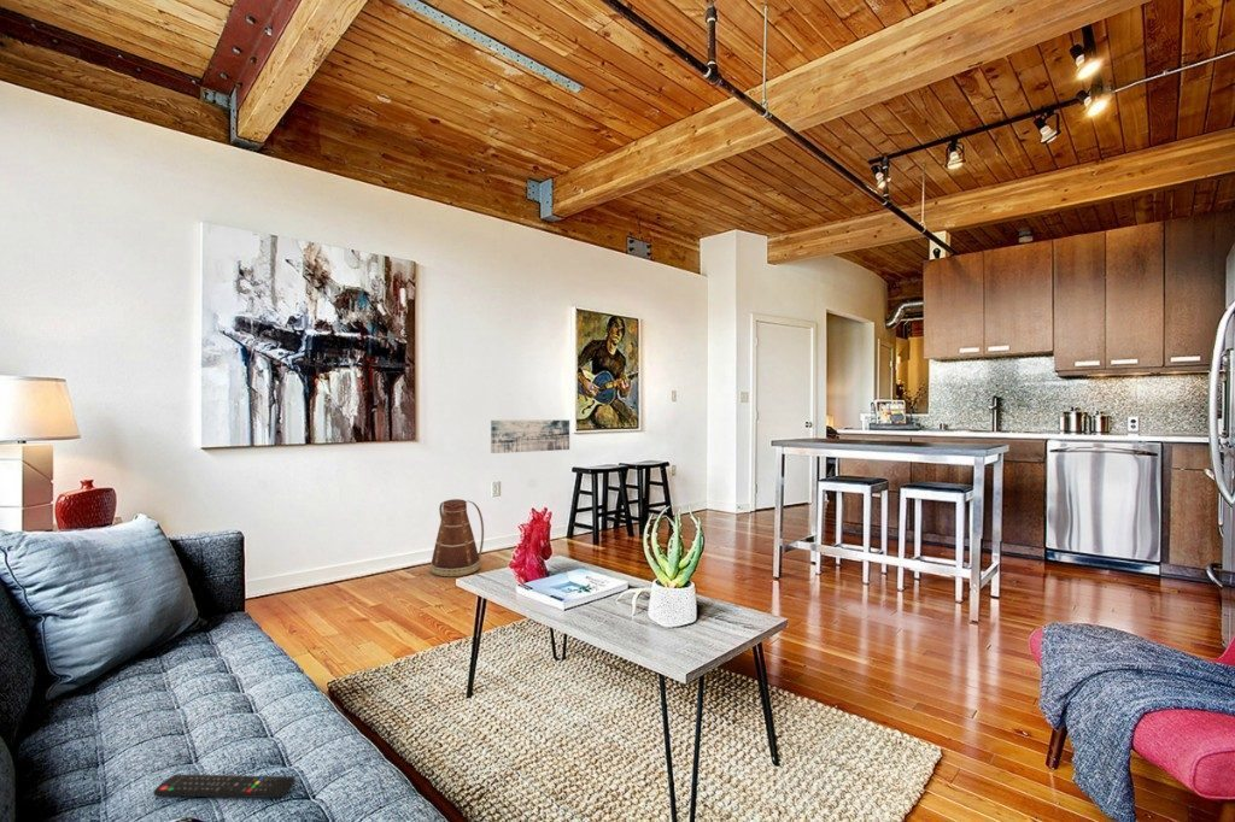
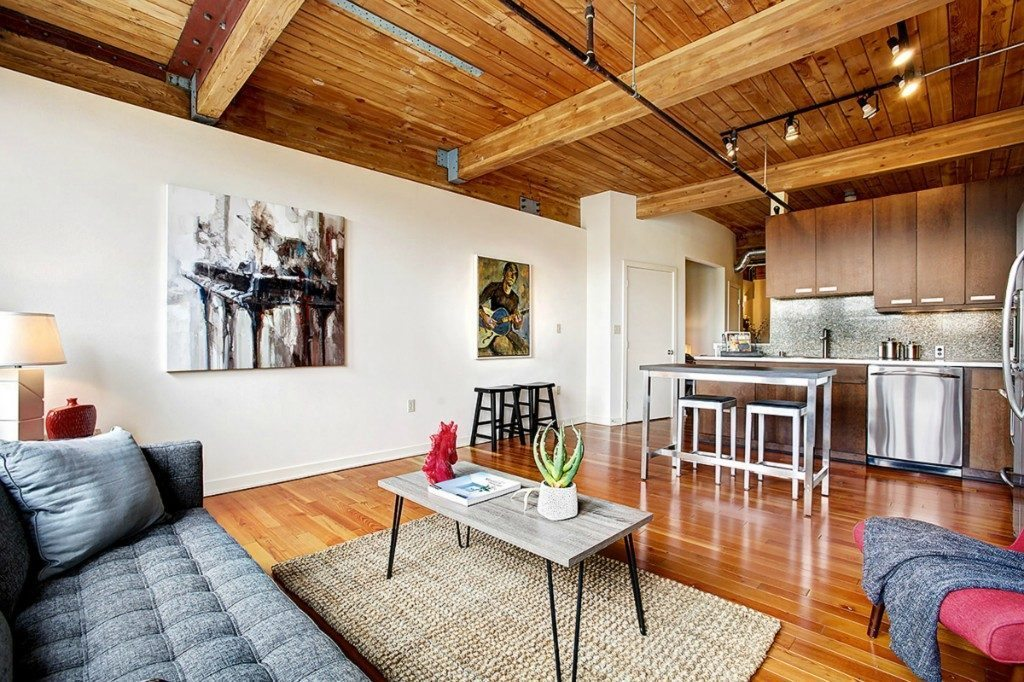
- remote control (223, 787)
- basket (458, 532)
- wall art (532, 435)
